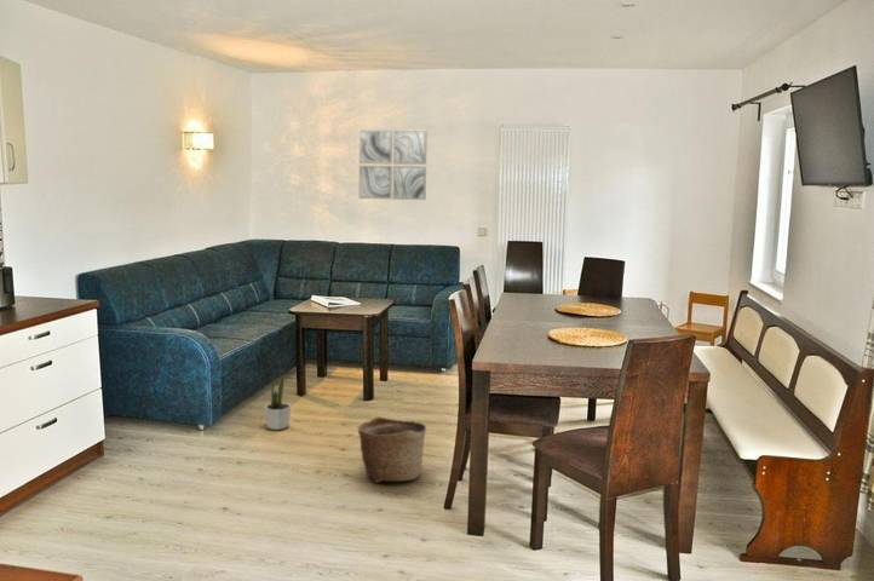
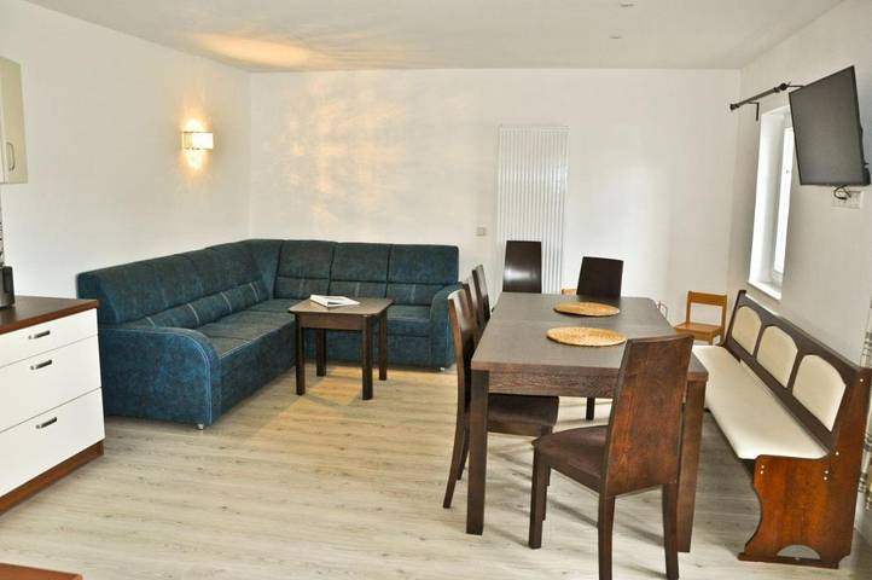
- wall art (393, 163)
- basket (391, 447)
- potted plant (277, 398)
